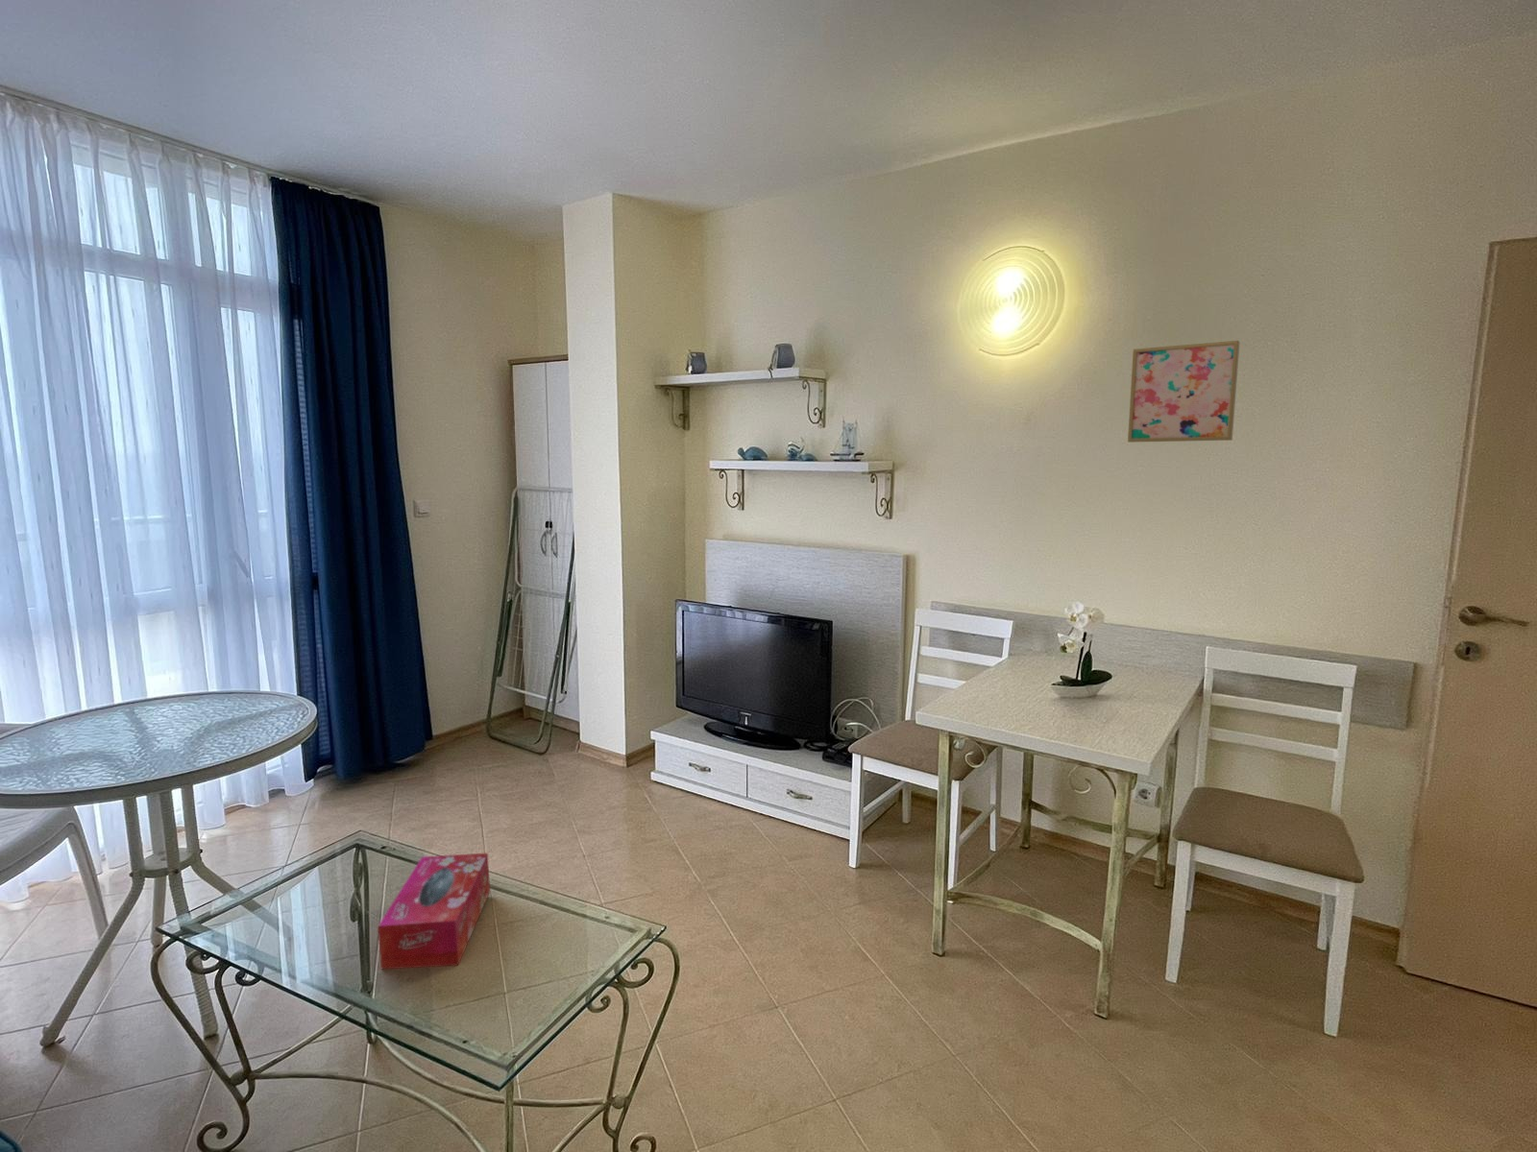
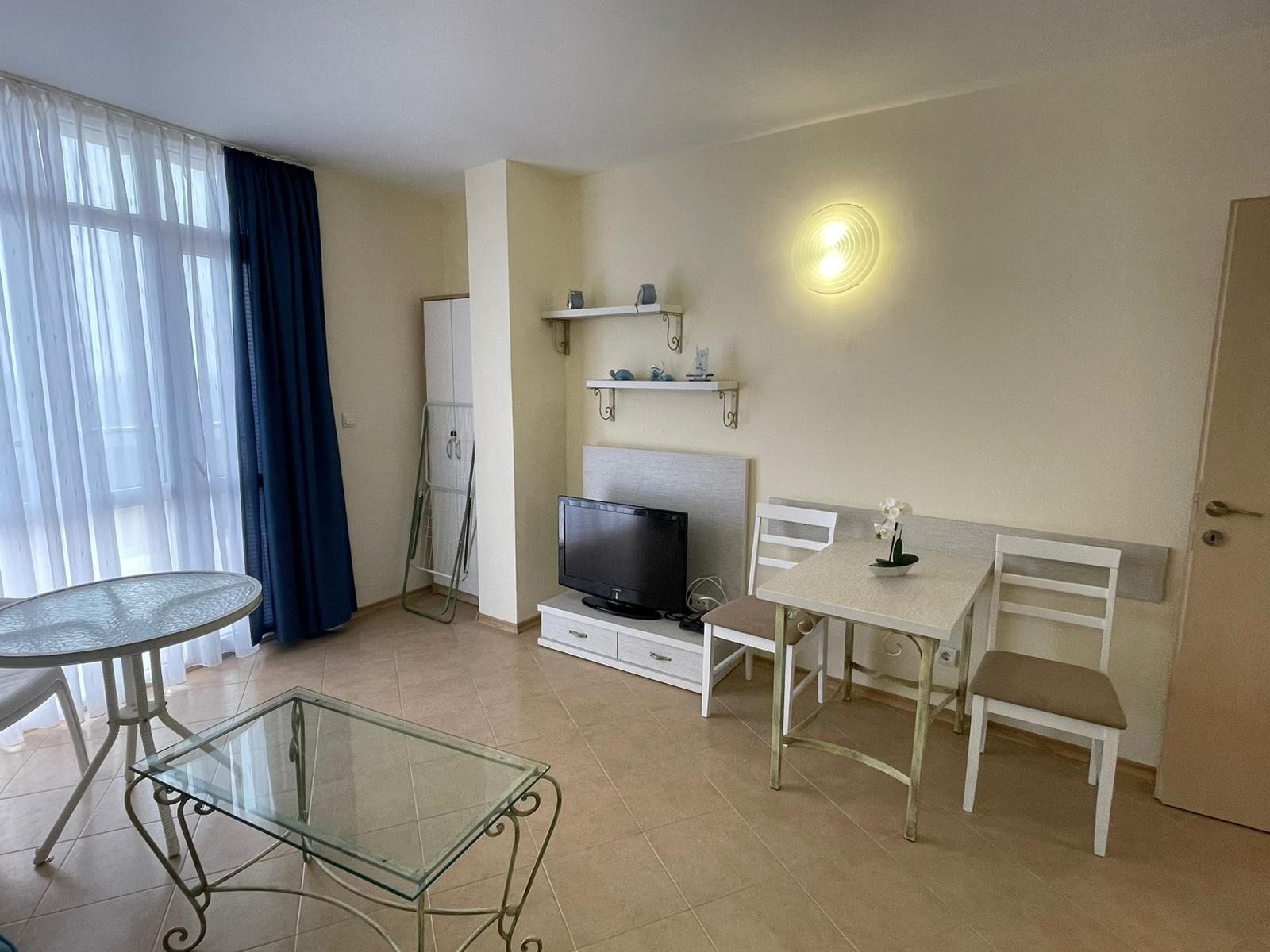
- wall art (1181, 393)
- tissue box (438, 908)
